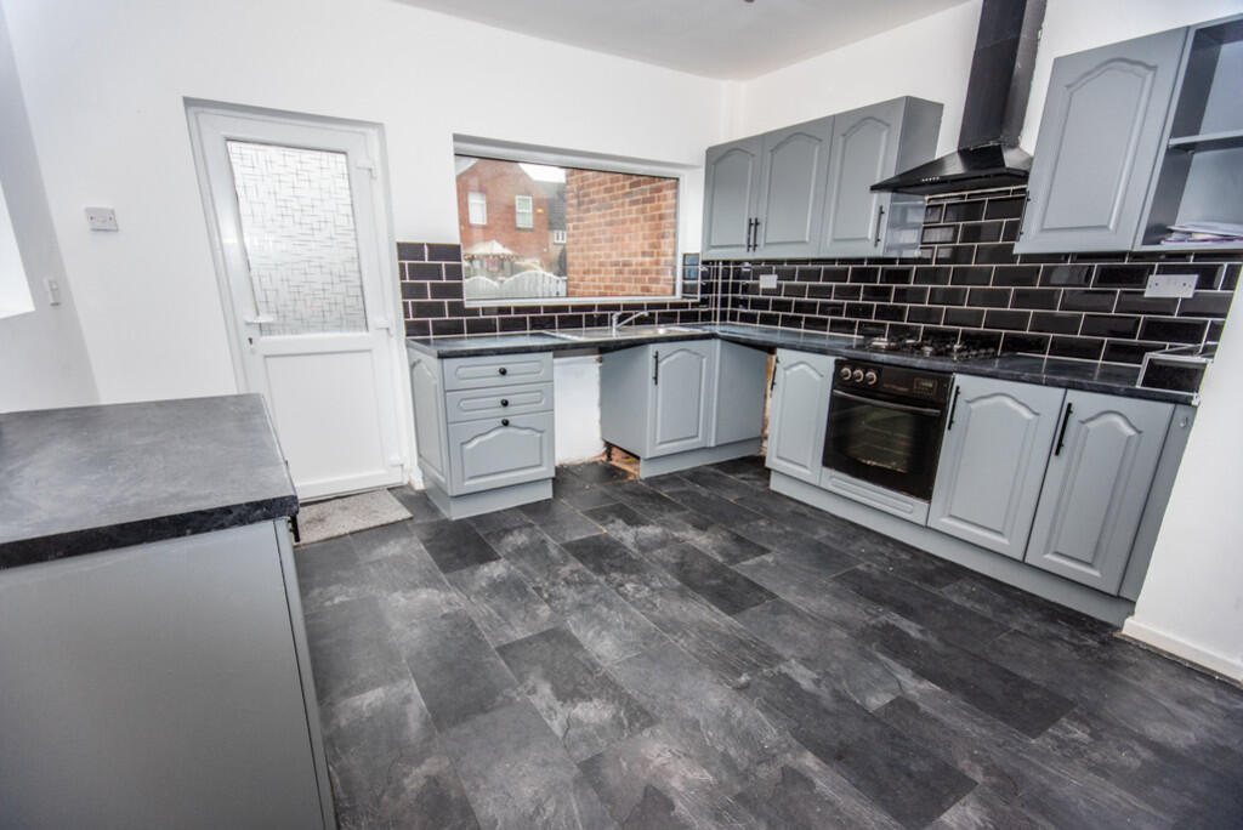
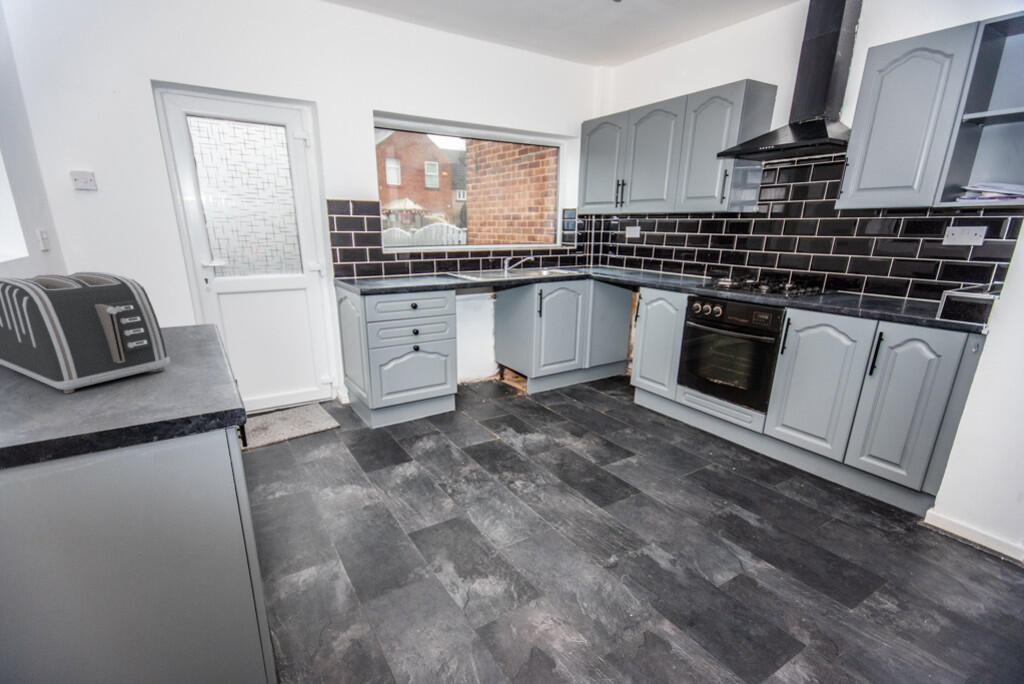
+ toaster (72, 322)
